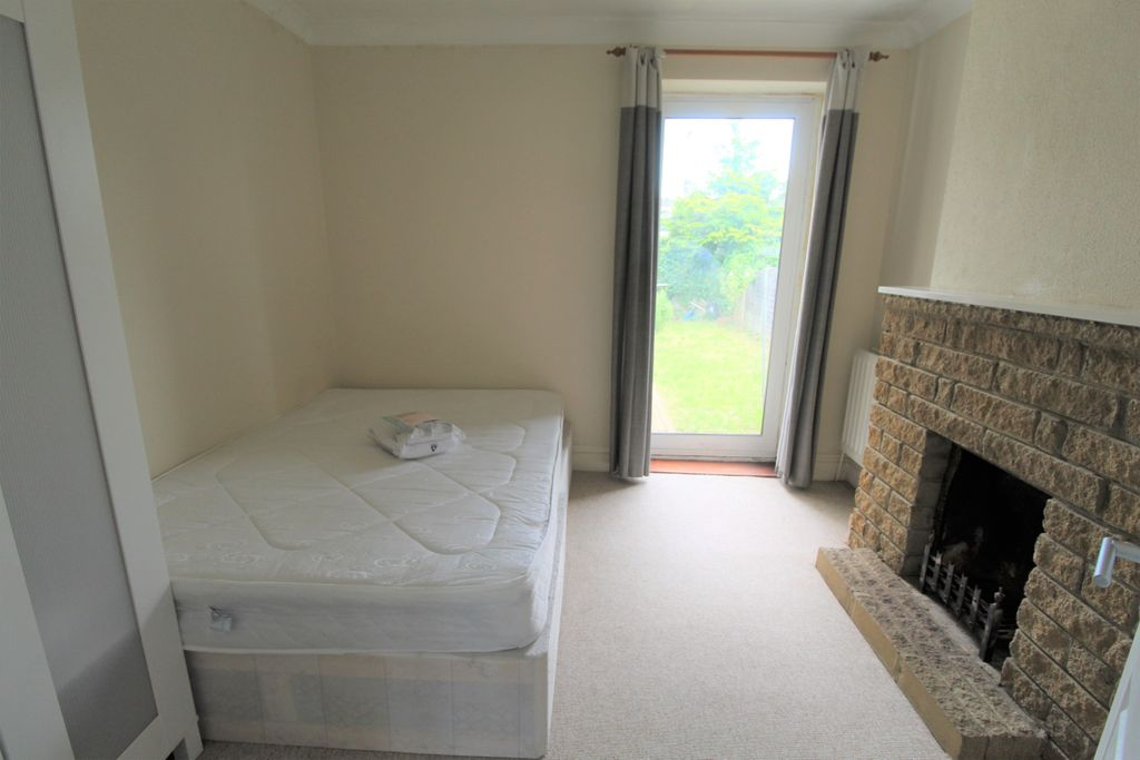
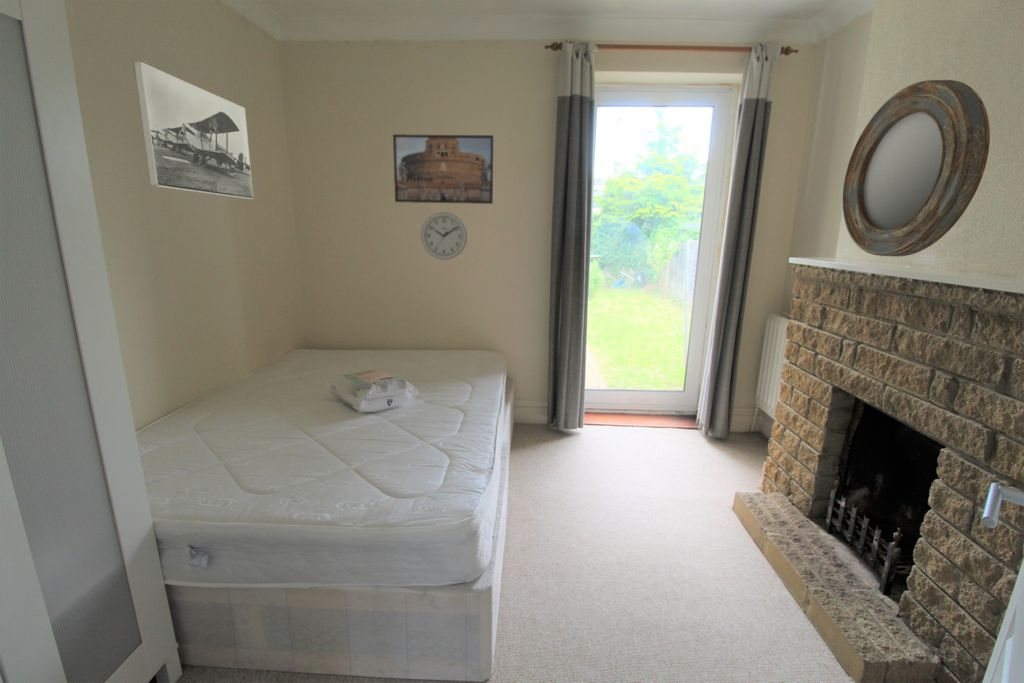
+ wall clock (443, 236)
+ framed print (443, 169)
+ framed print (203, 142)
+ home mirror (902, 173)
